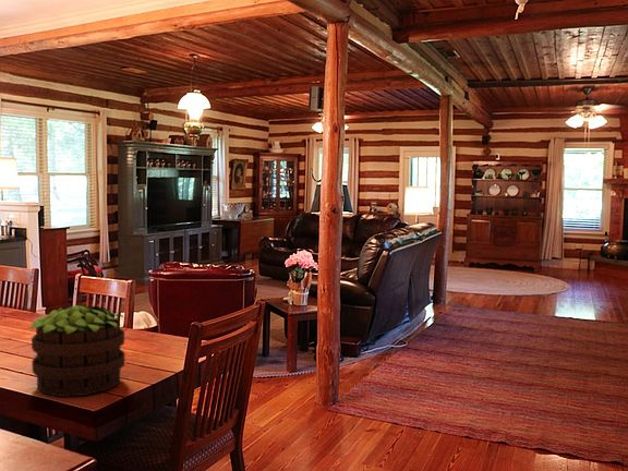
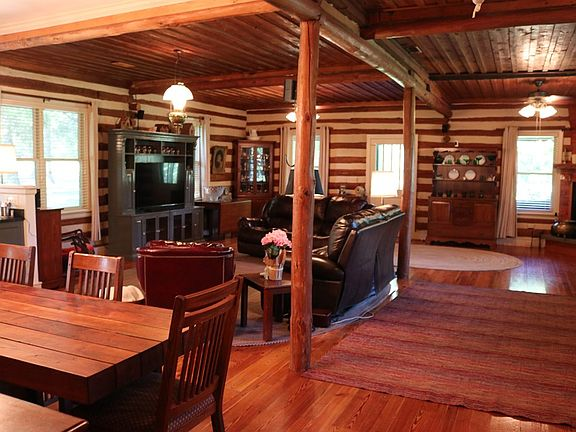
- potted plant (80, 345)
